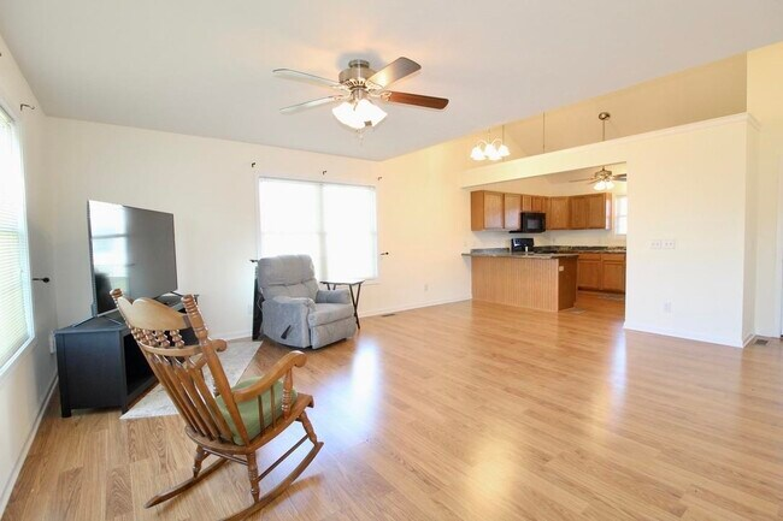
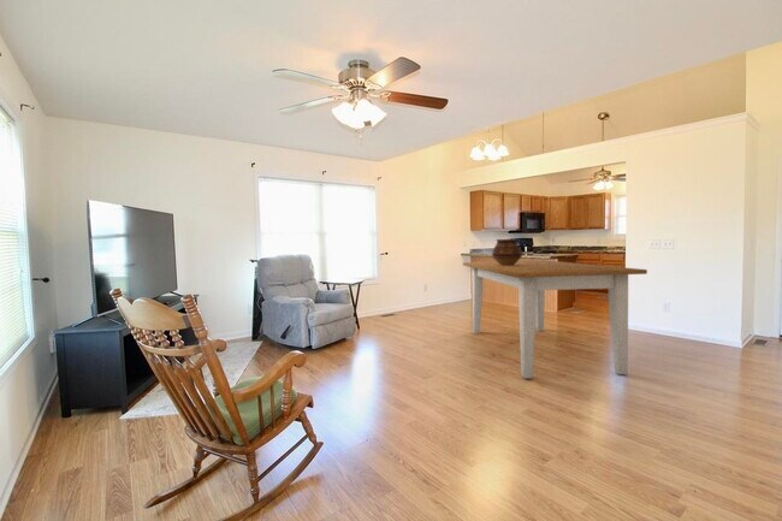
+ ceramic pot (506, 251)
+ table (534, 307)
